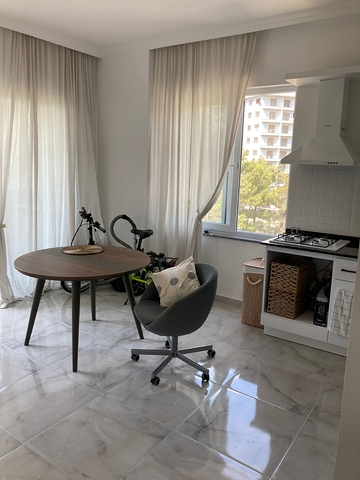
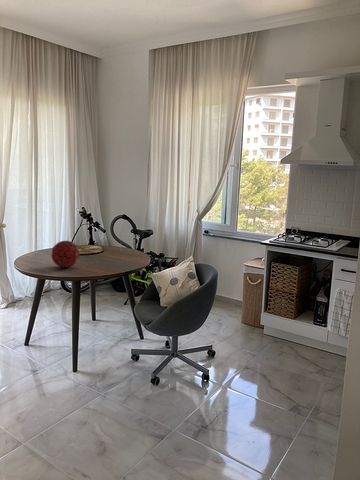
+ decorative orb (65, 254)
